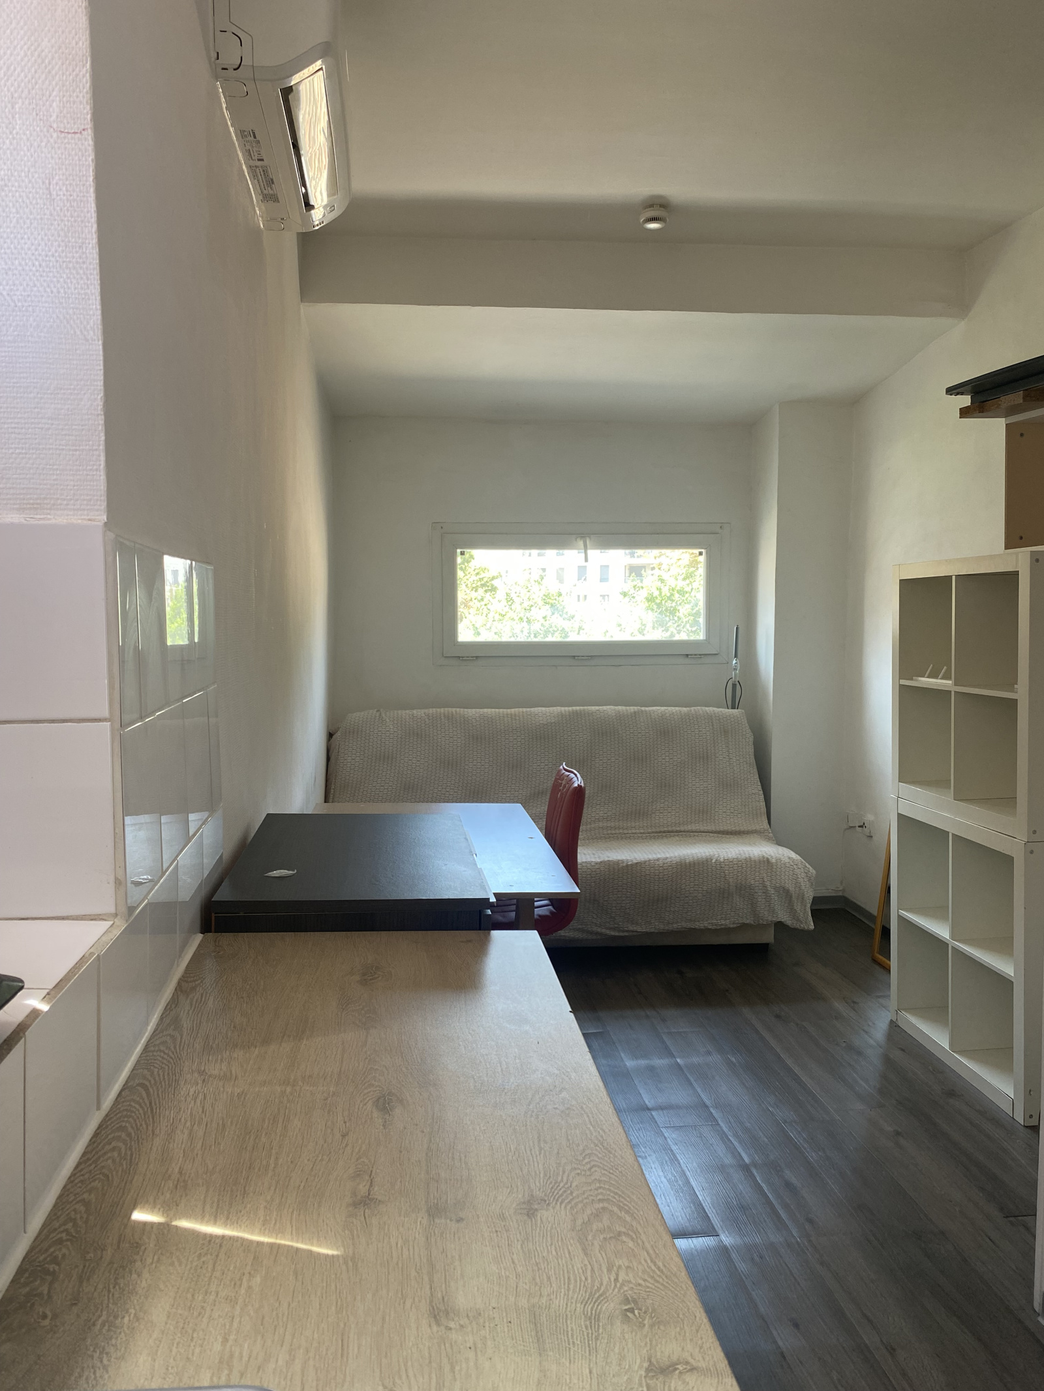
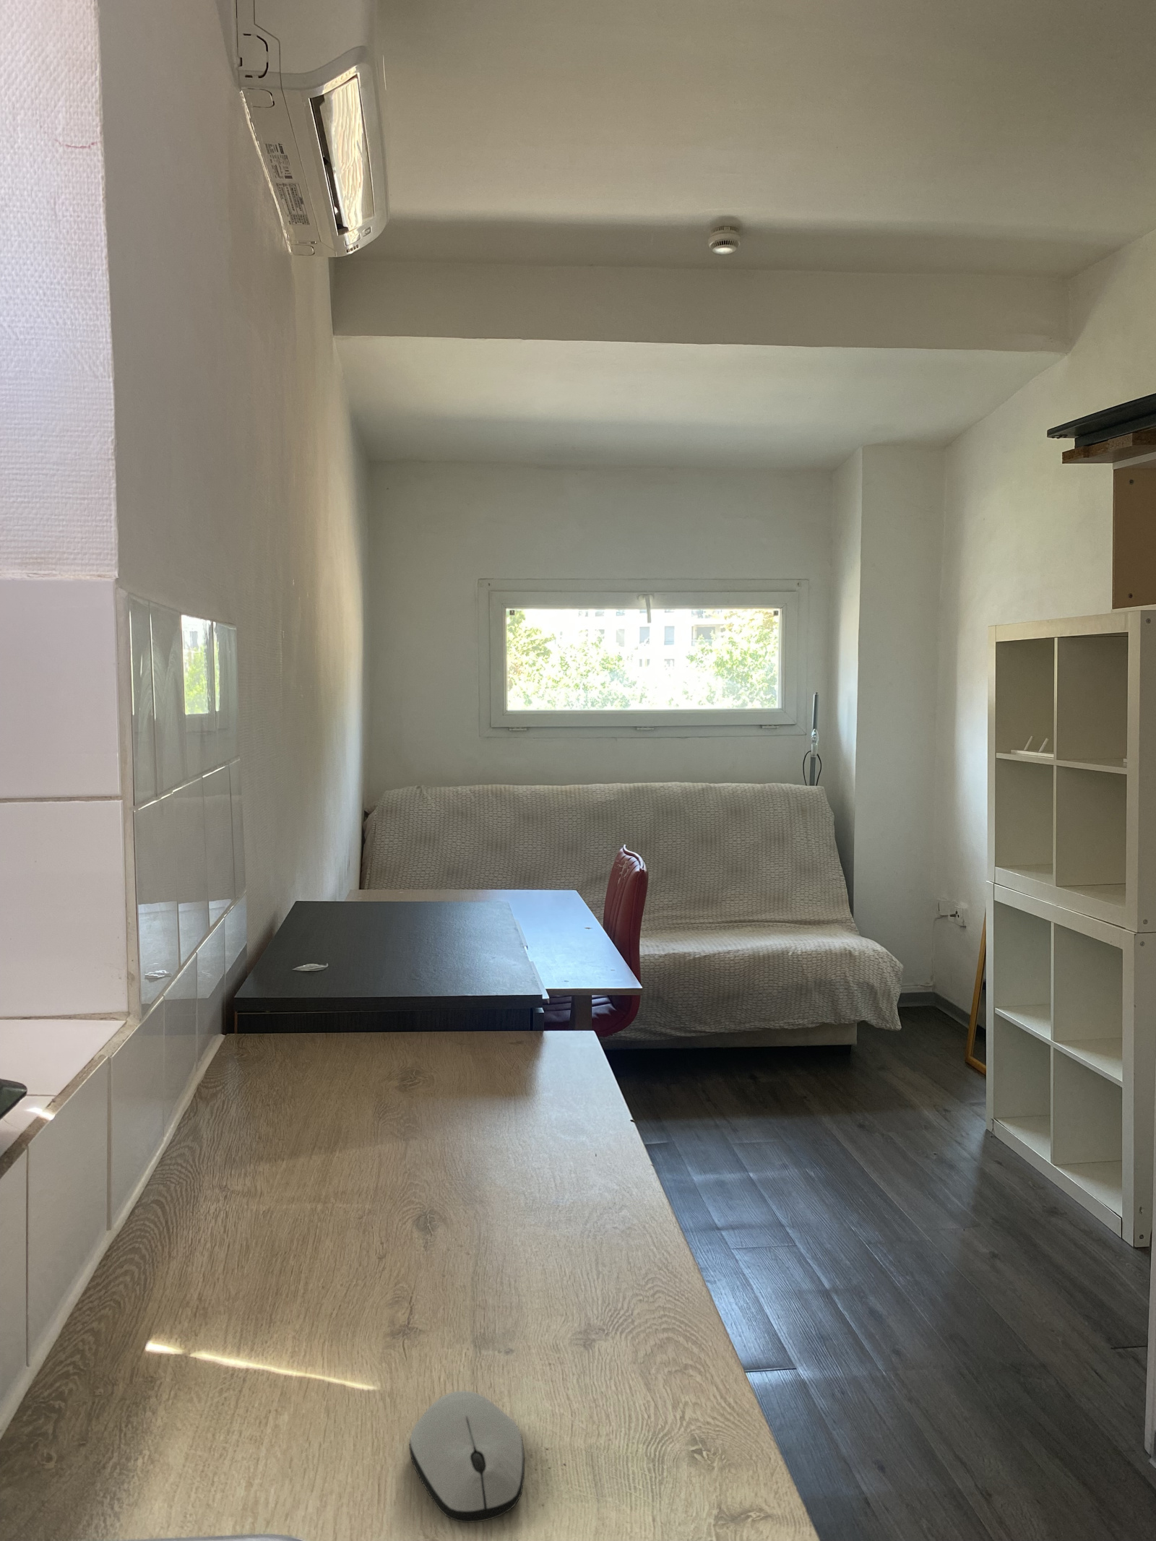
+ computer mouse (467, 1443)
